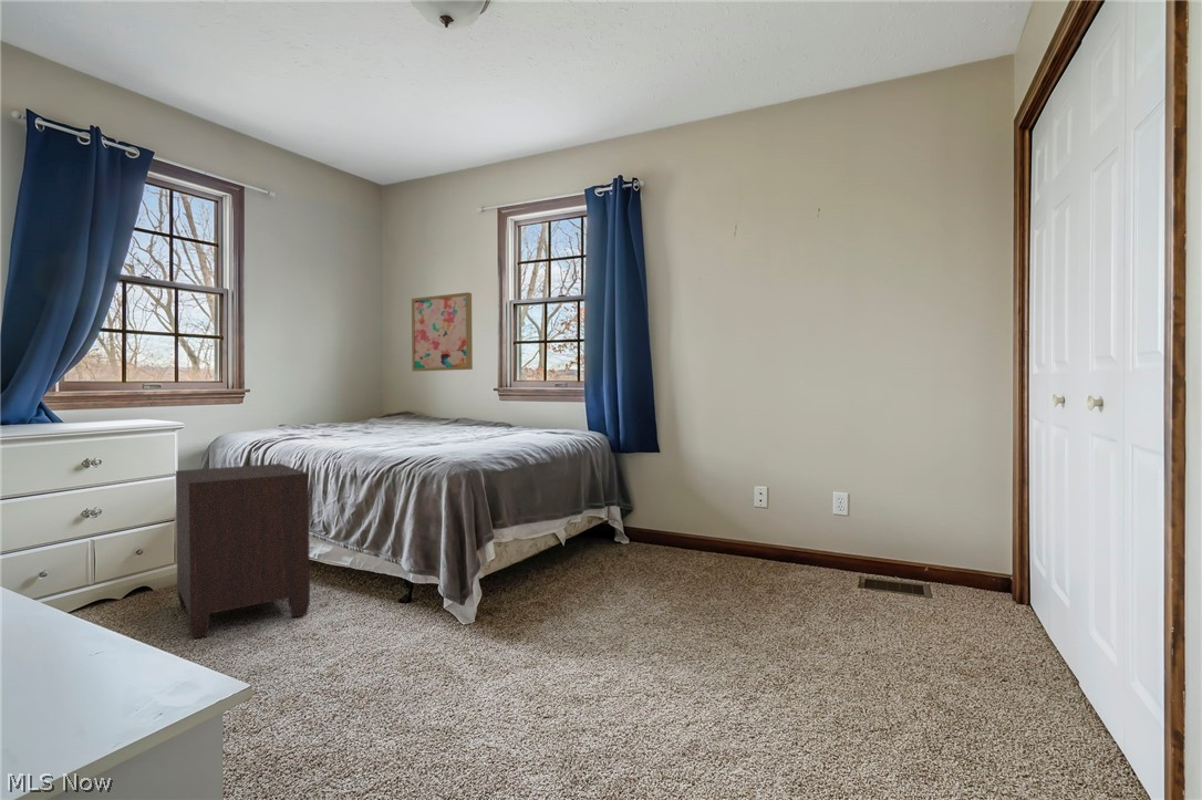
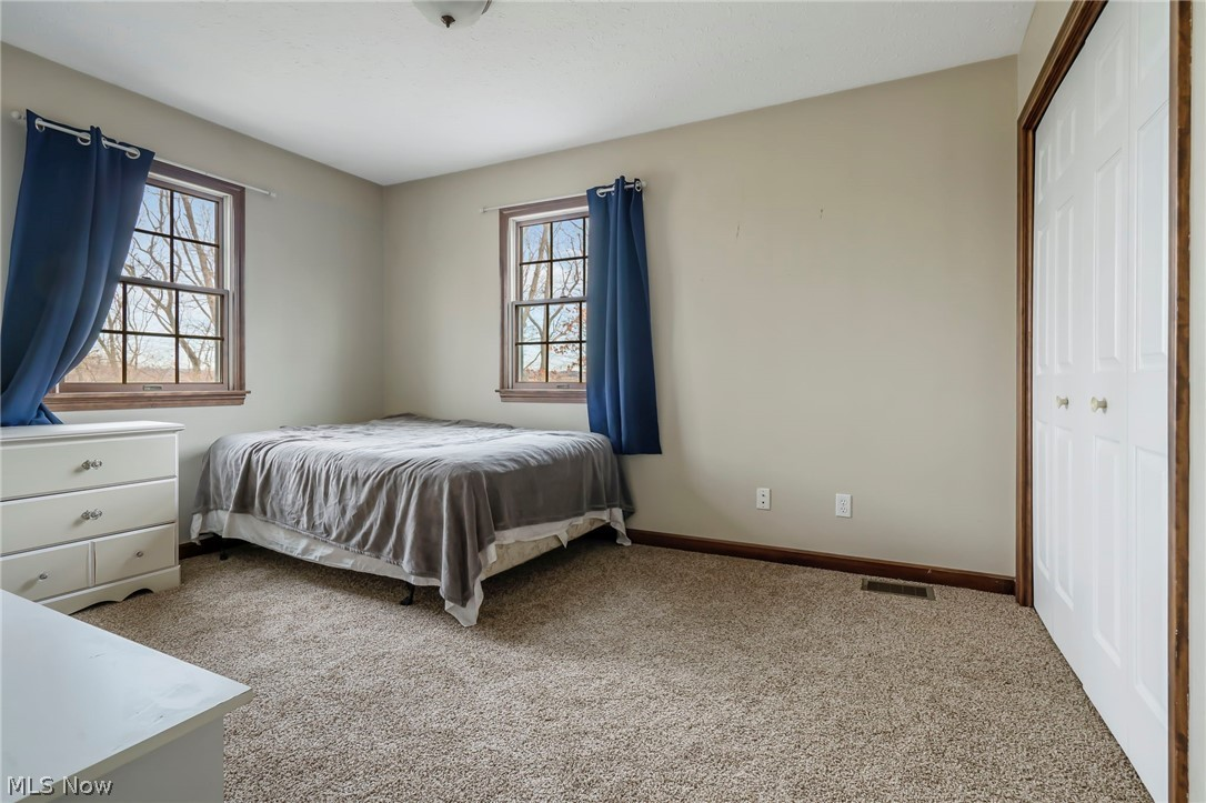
- wall art (441, 333)
- nightstand (242, 540)
